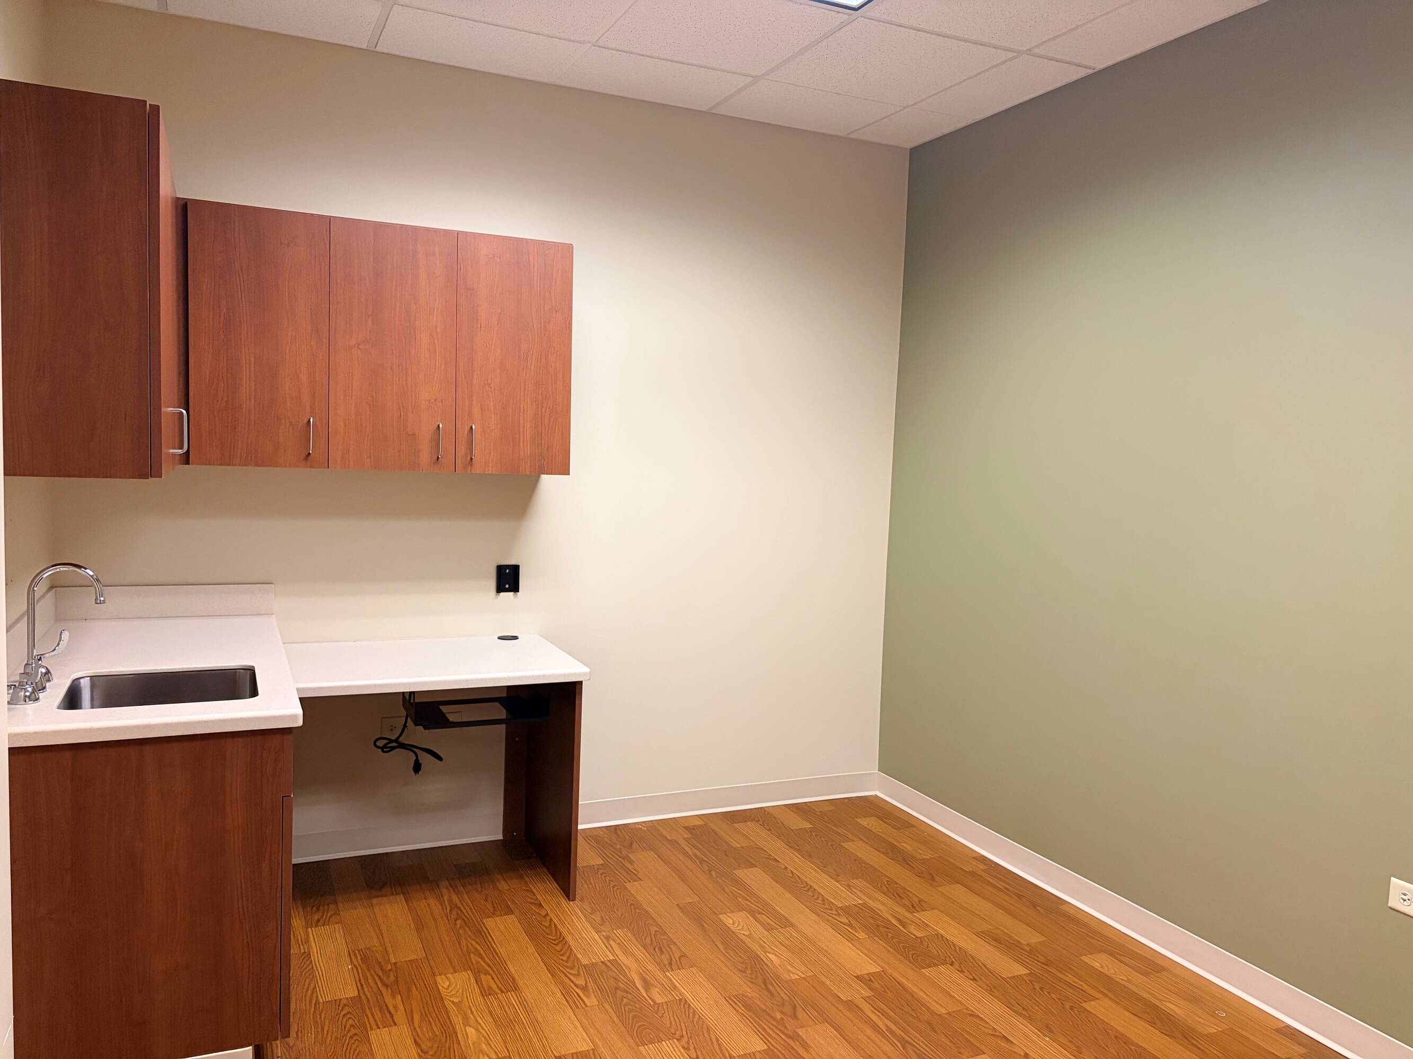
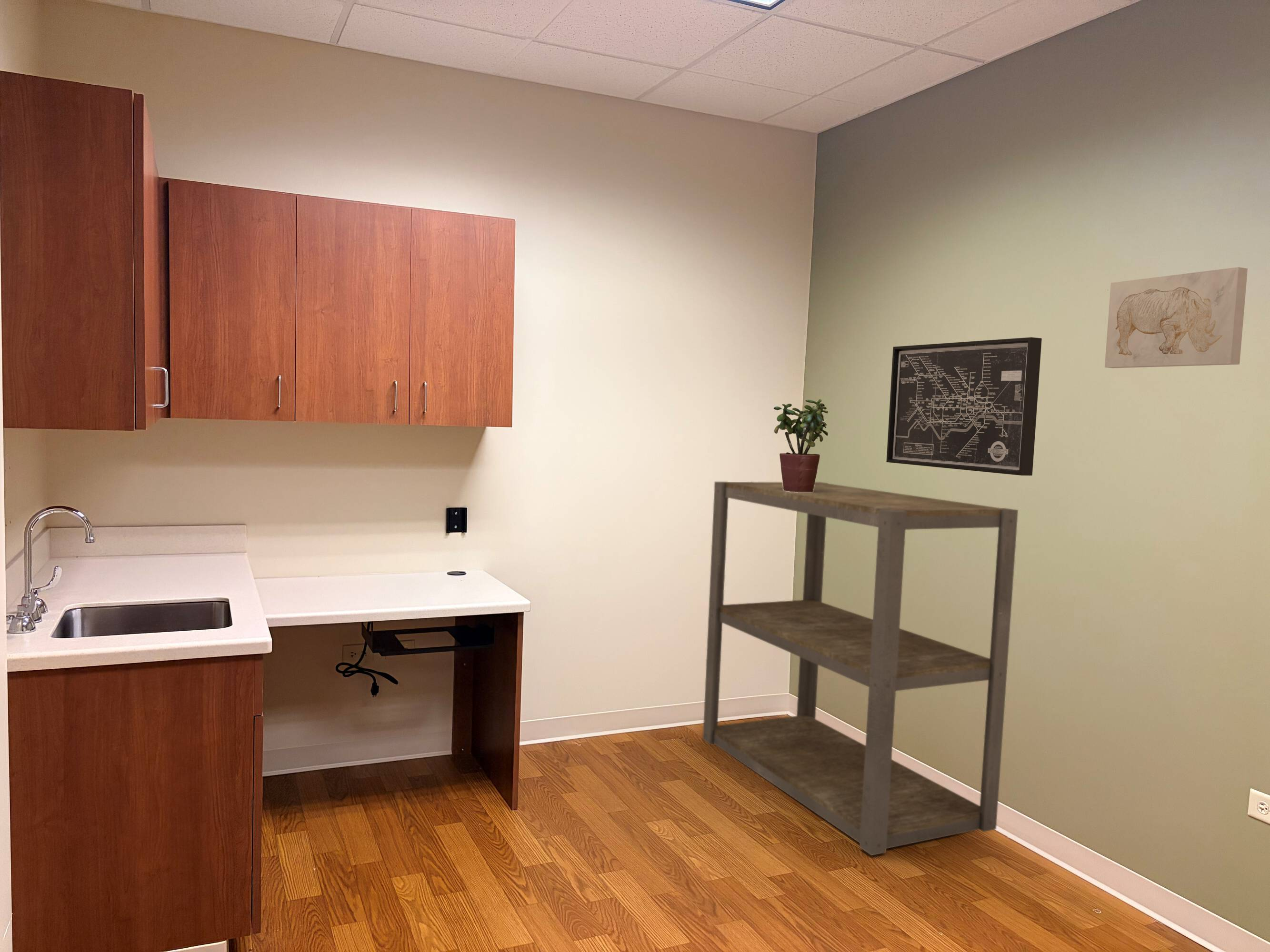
+ wall art (1171, 321)
+ shelving unit (841, 638)
+ wall art (957, 406)
+ potted plant (798, 444)
